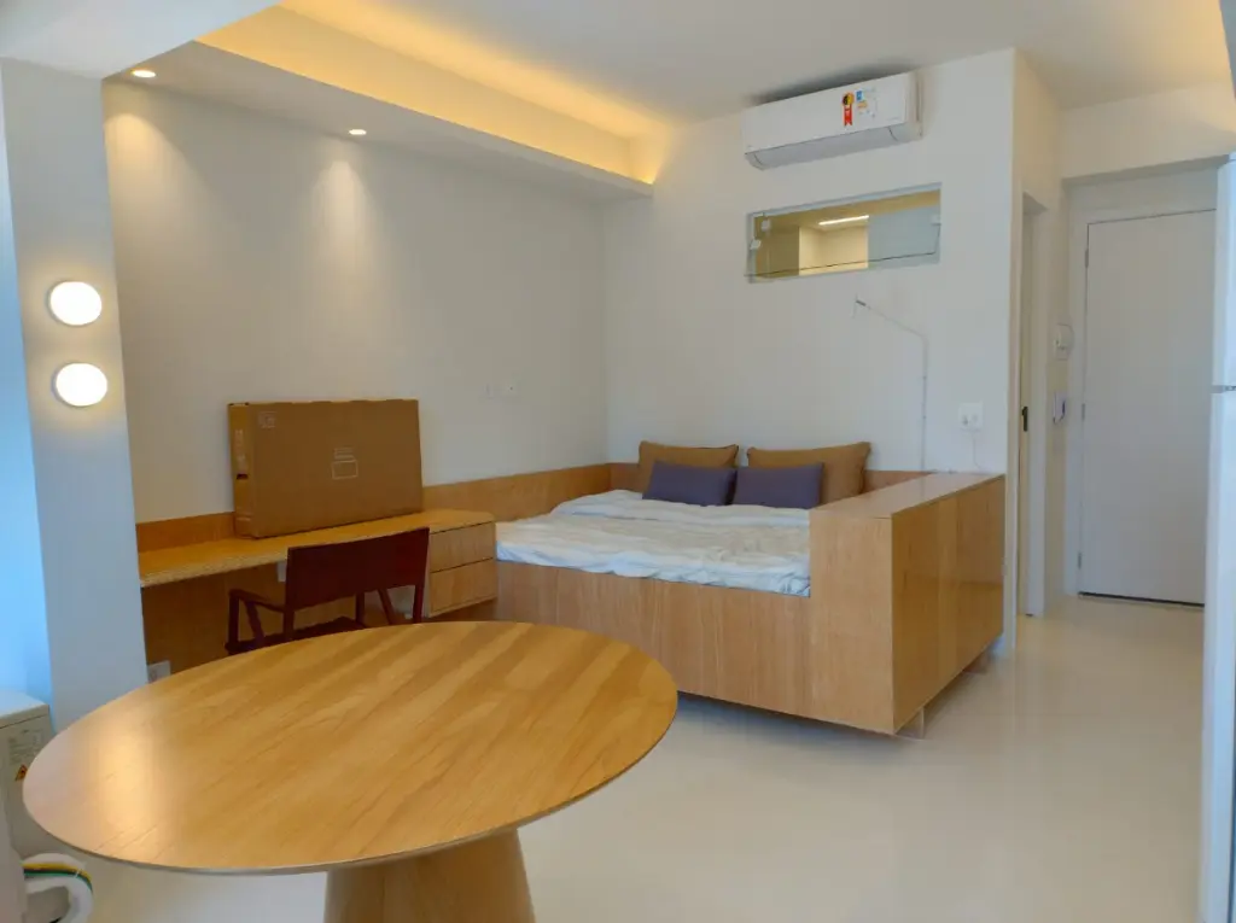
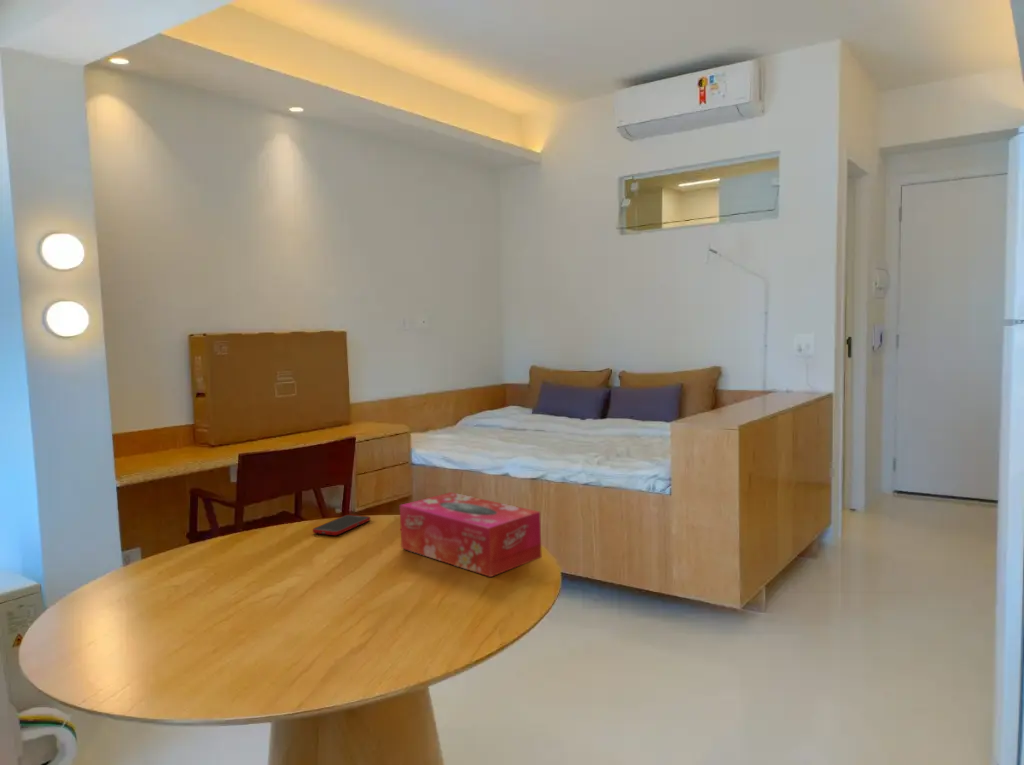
+ tissue box (468, 530)
+ cell phone (342, 524)
